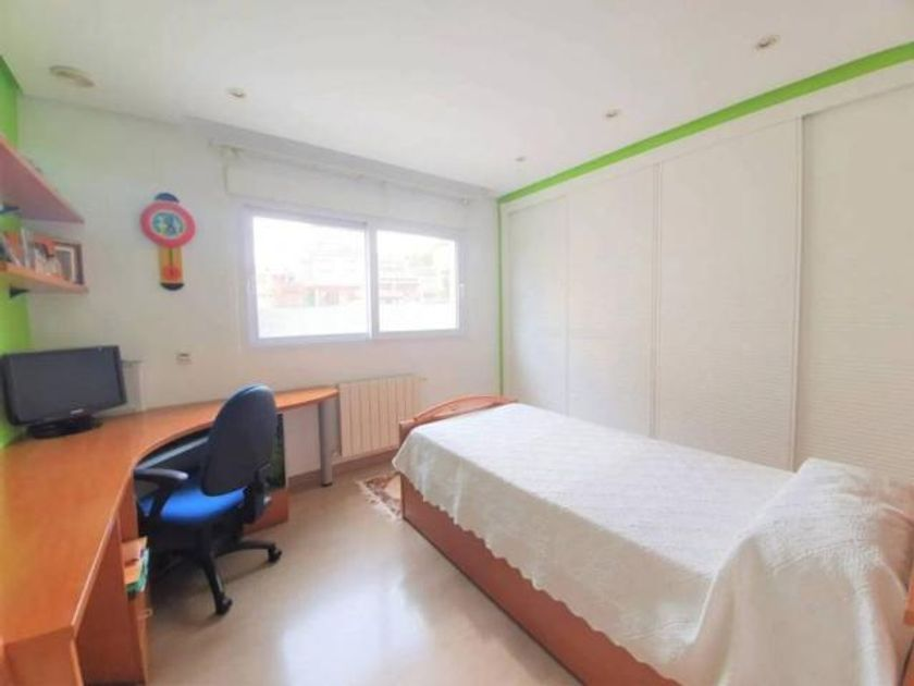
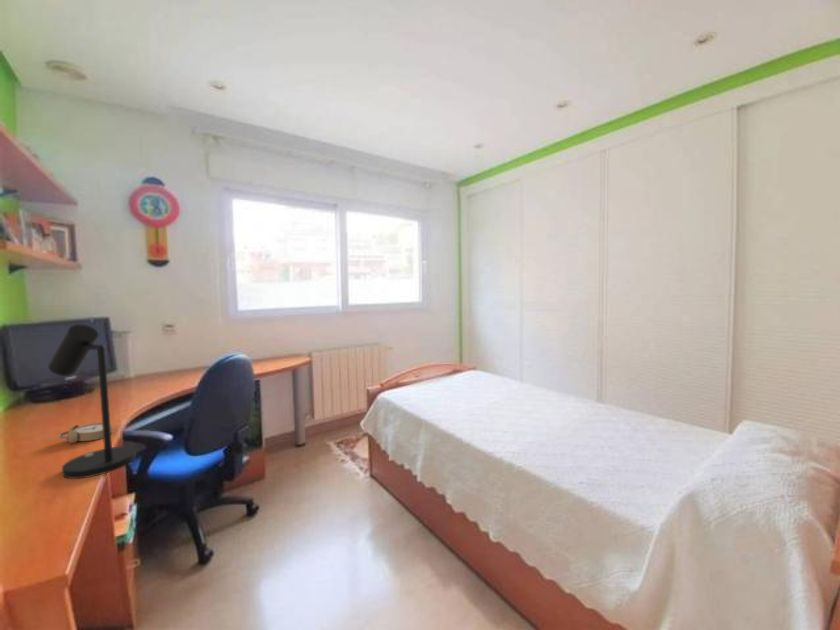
+ desk lamp (100, 394)
+ alarm clock (86, 431)
